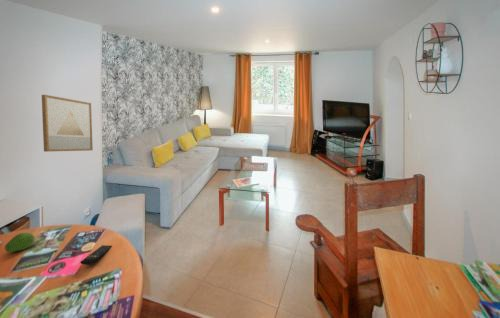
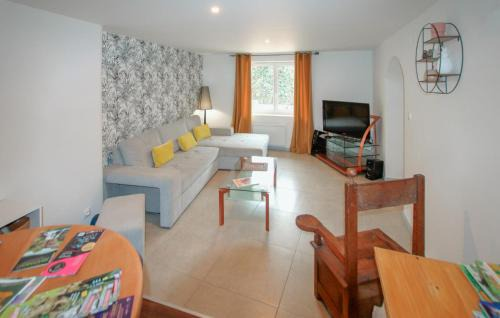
- fruit (20, 241)
- remote control (100, 252)
- wall art (69, 125)
